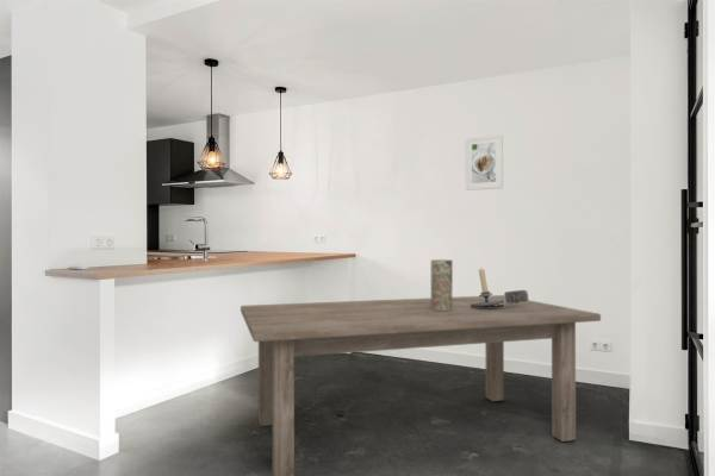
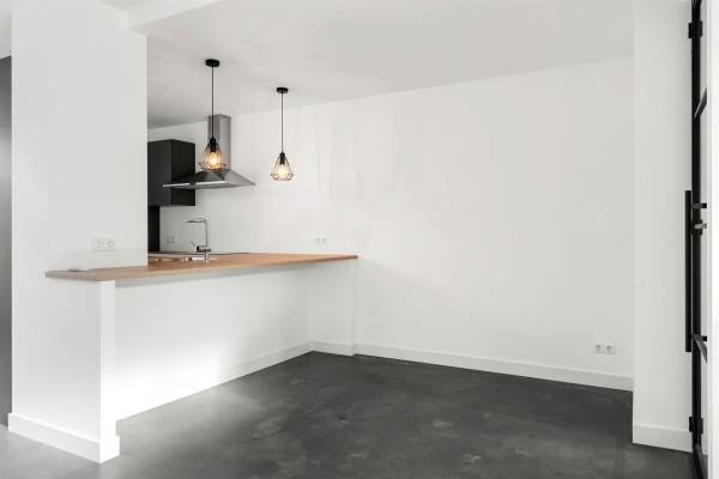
- candlestick (486, 286)
- vase (441, 284)
- dining table (409, 347)
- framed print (484, 163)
